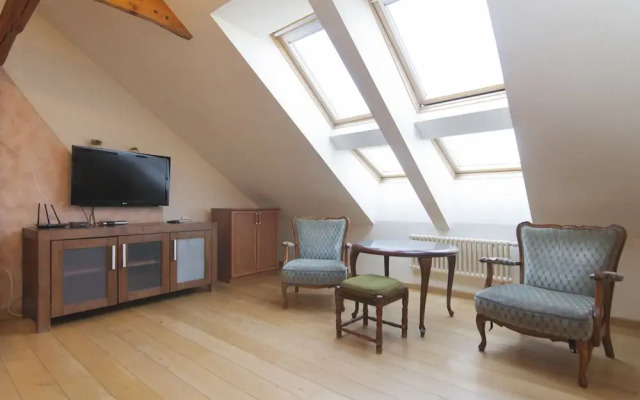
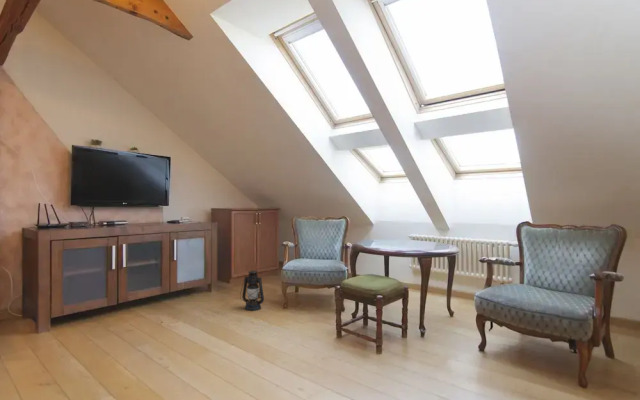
+ lantern (252, 289)
